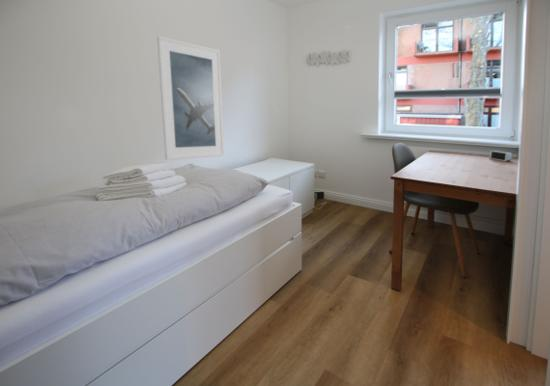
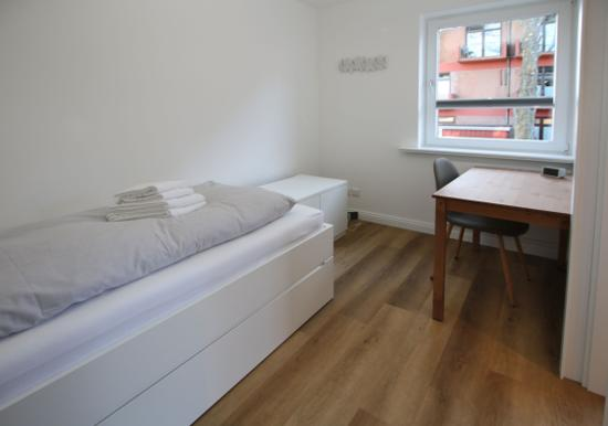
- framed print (193, 102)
